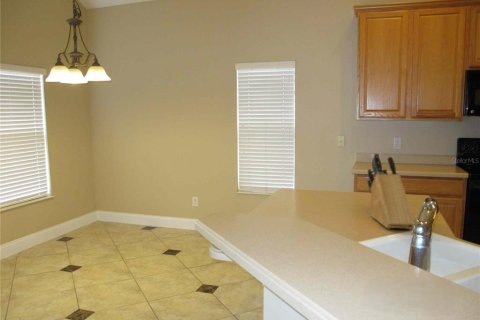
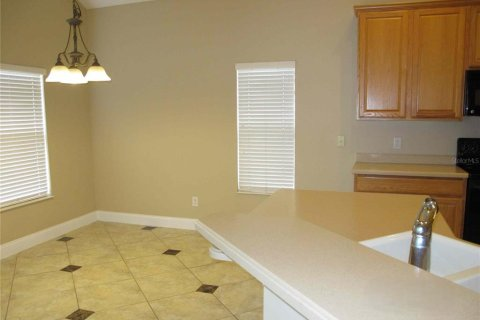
- knife block (388, 188)
